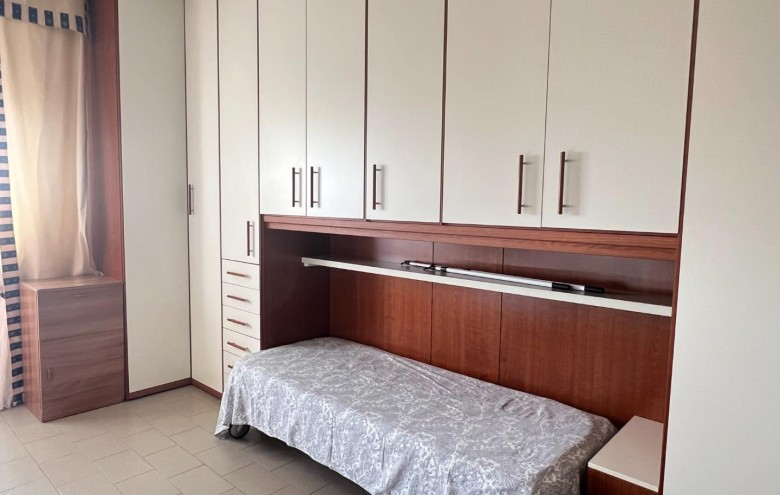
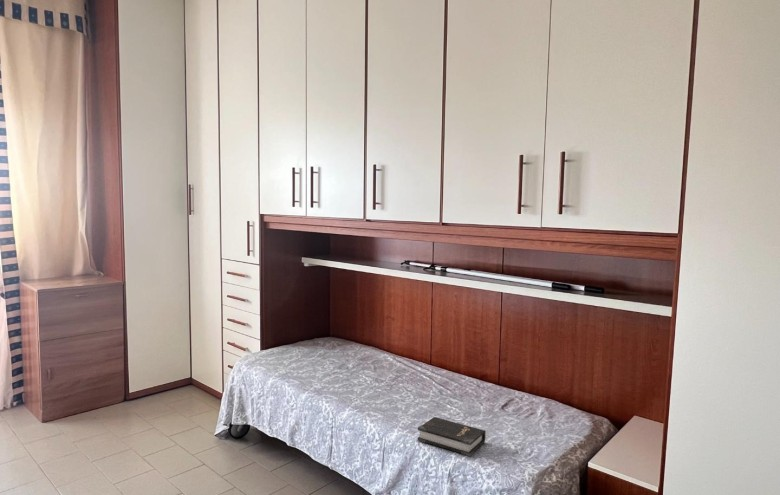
+ hardback book (451, 434)
